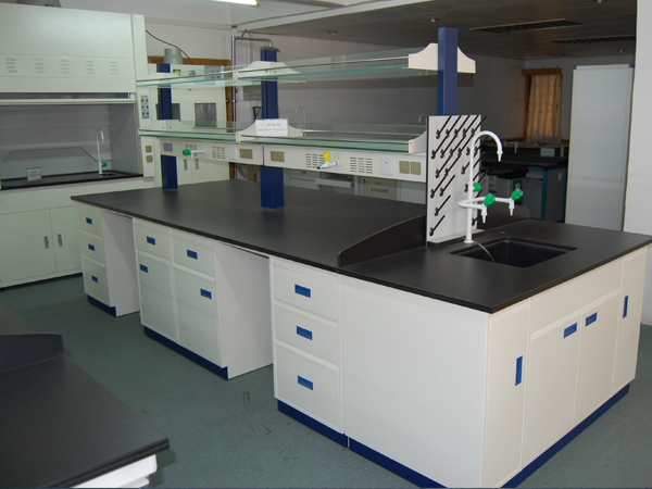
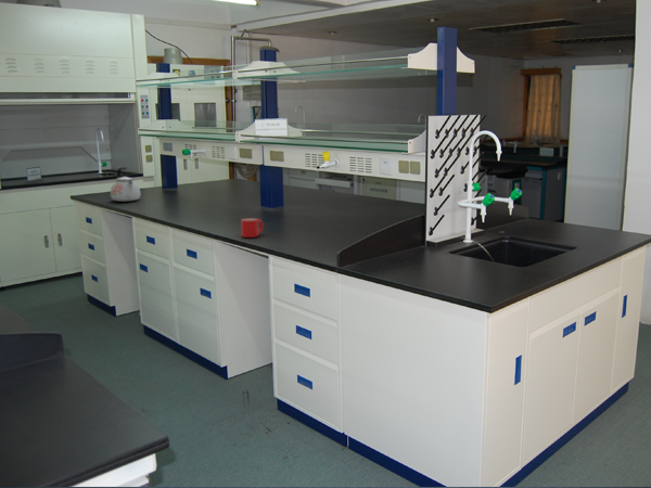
+ mug (253, 227)
+ kettle (125, 183)
